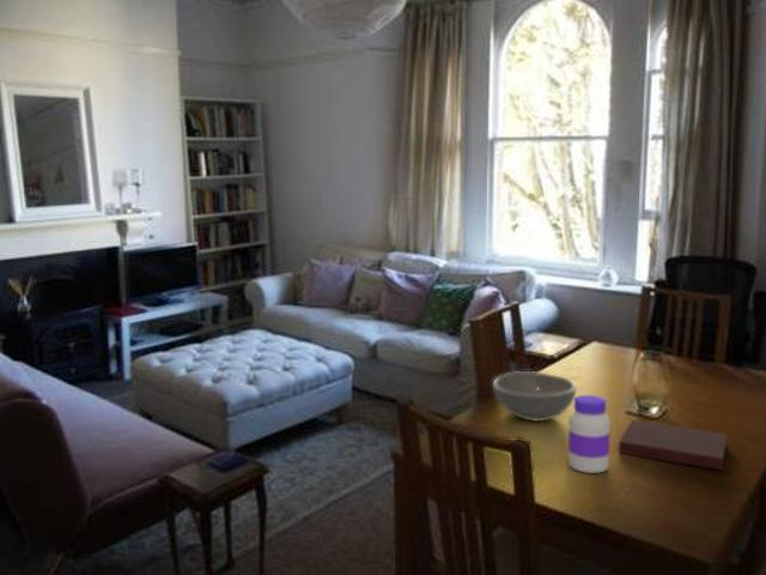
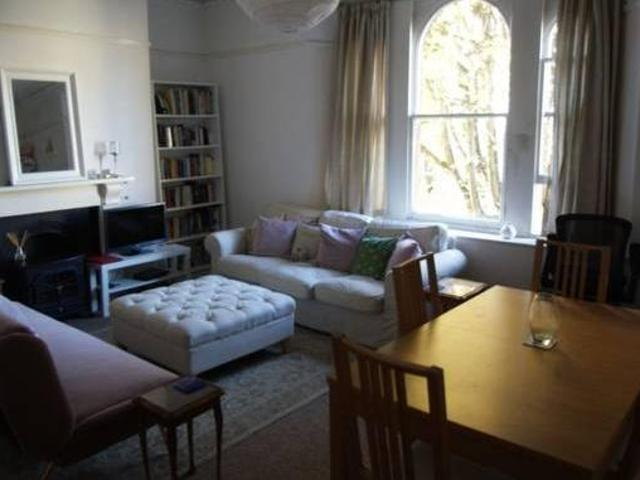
- jar (589, 432)
- bowl (533, 399)
- notebook (673, 443)
